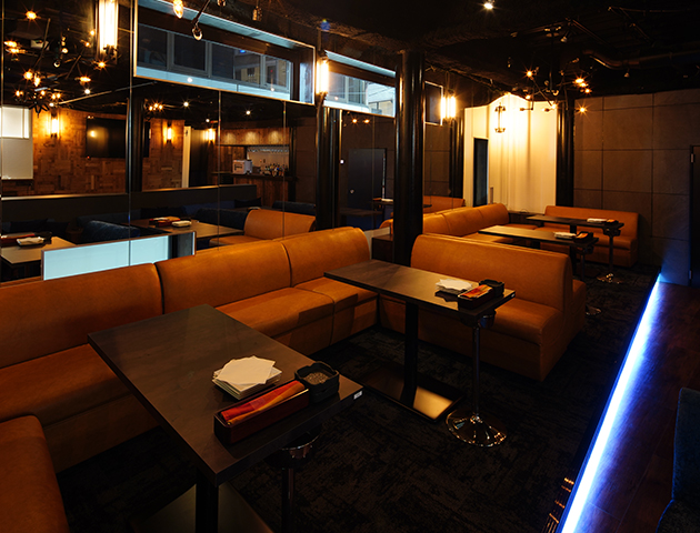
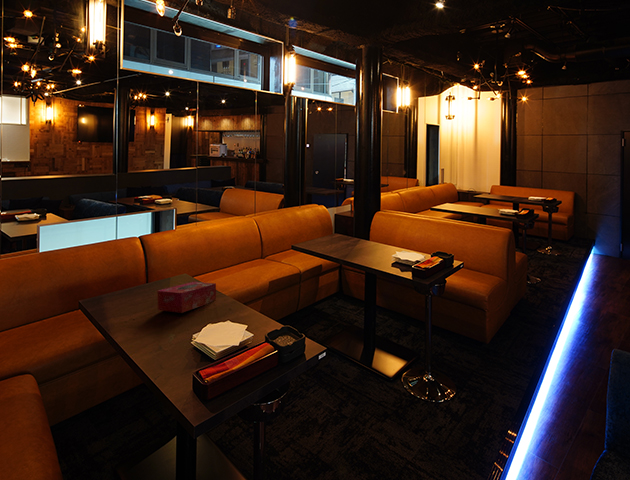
+ tissue box (188, 296)
